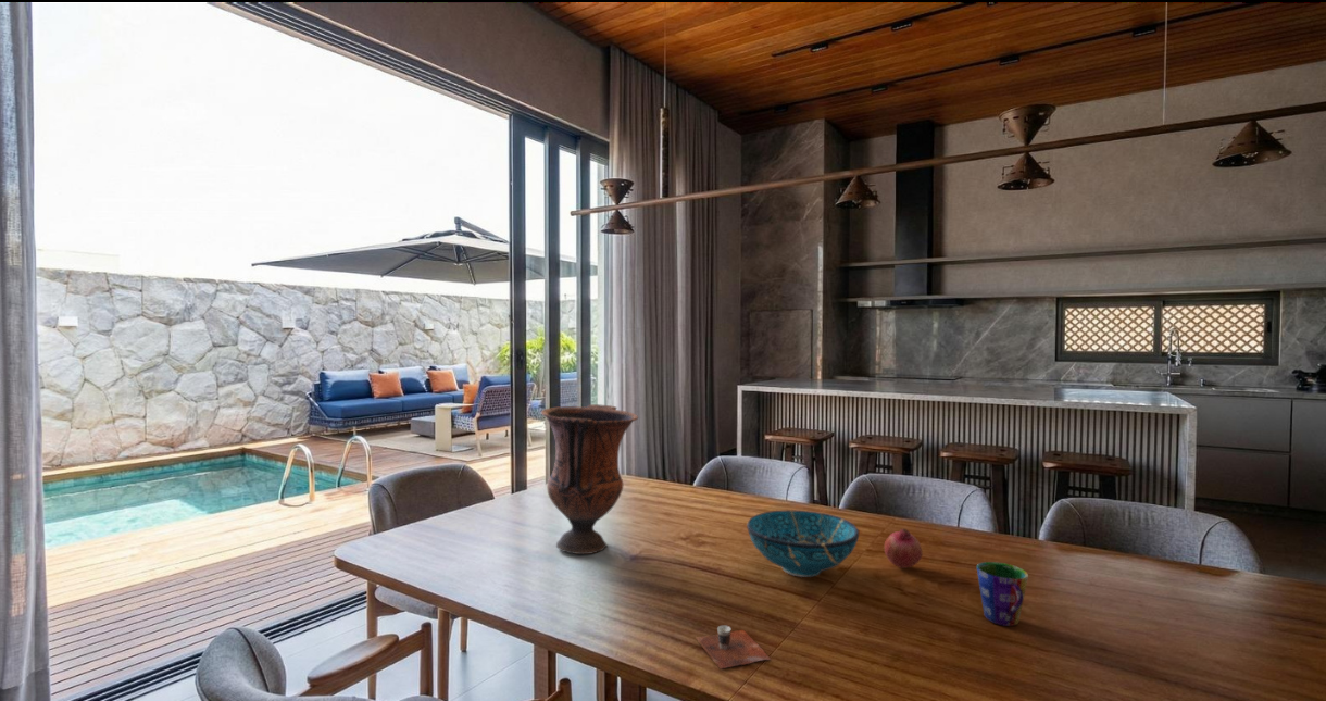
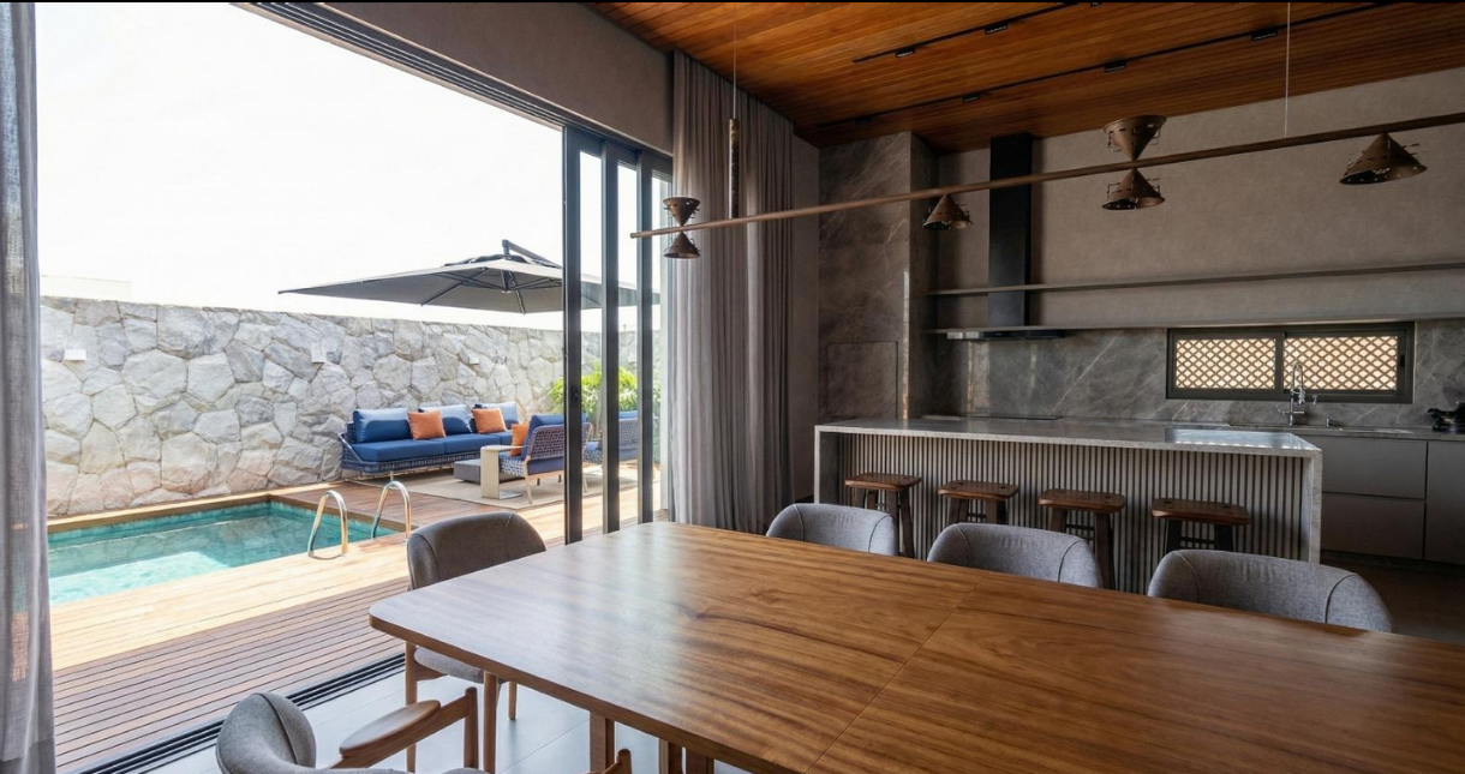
- cup (1004, 598)
- fruit (902, 547)
- vase (590, 478)
- decorative bowl (801, 547)
- cup (731, 639)
